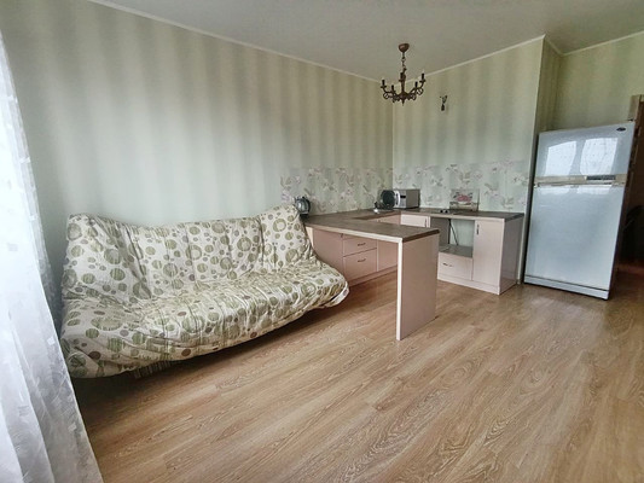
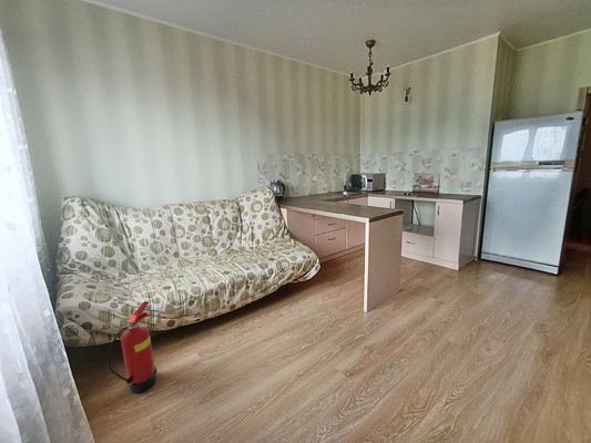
+ fire extinguisher (133, 350)
